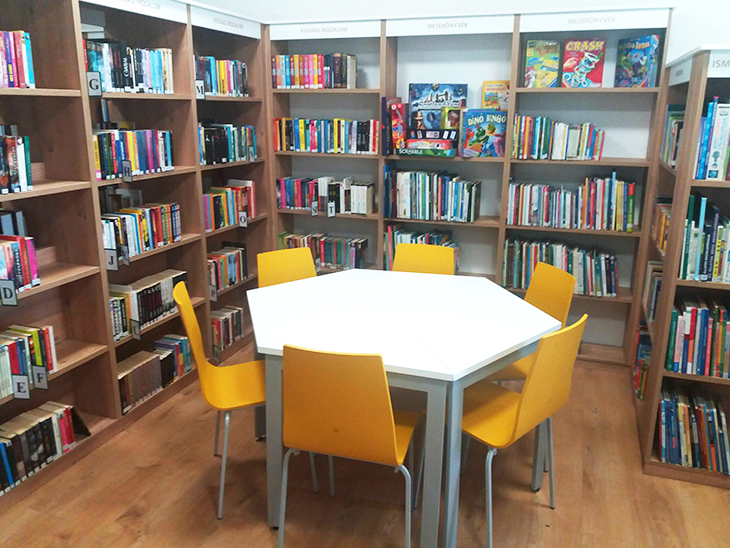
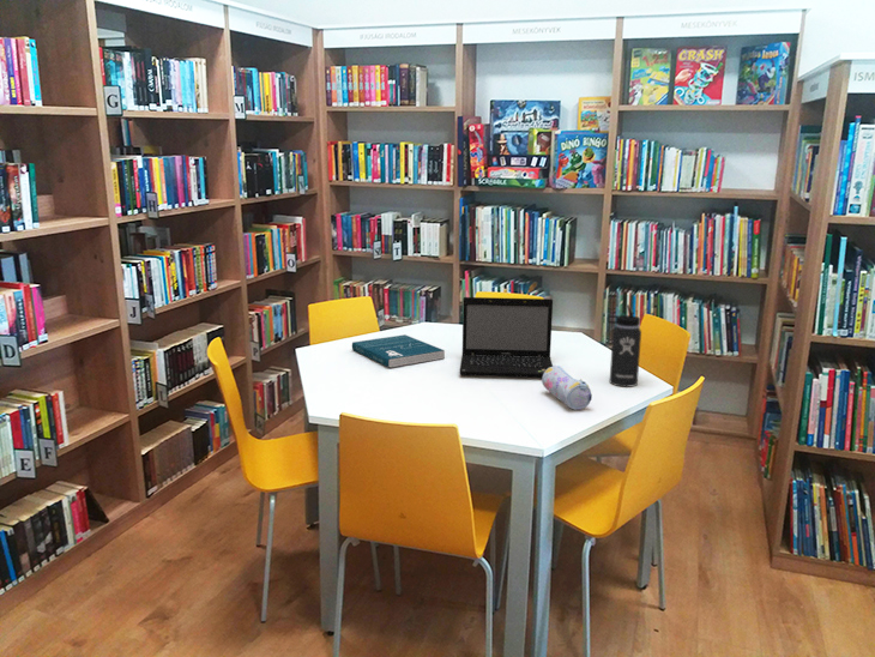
+ thermos bottle (622, 343)
+ laptop (507, 337)
+ book (397, 350)
+ pencil case (566, 386)
